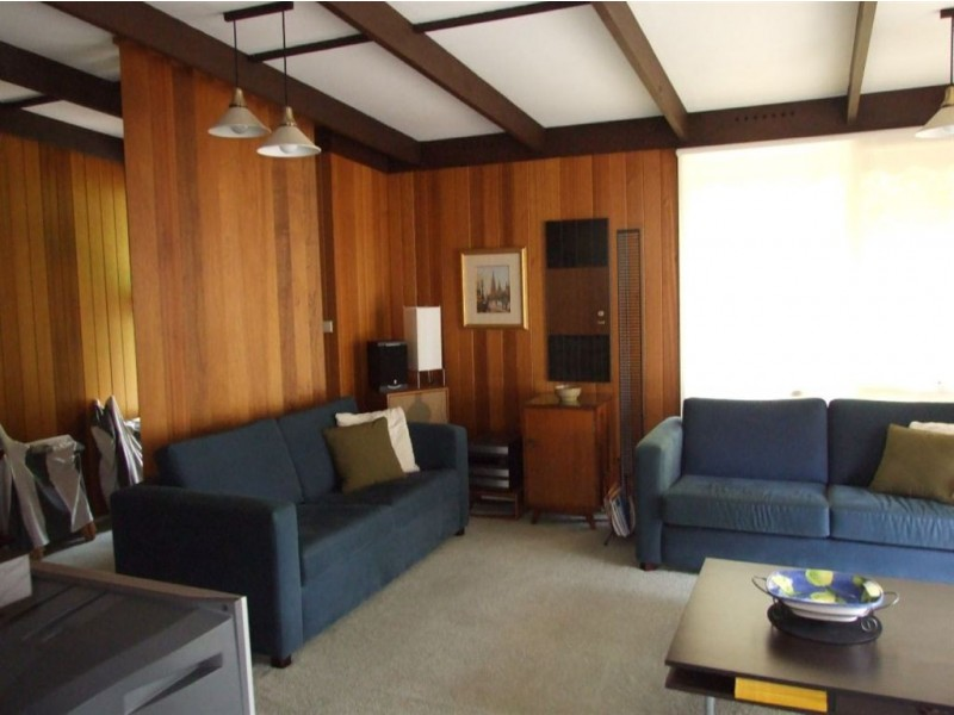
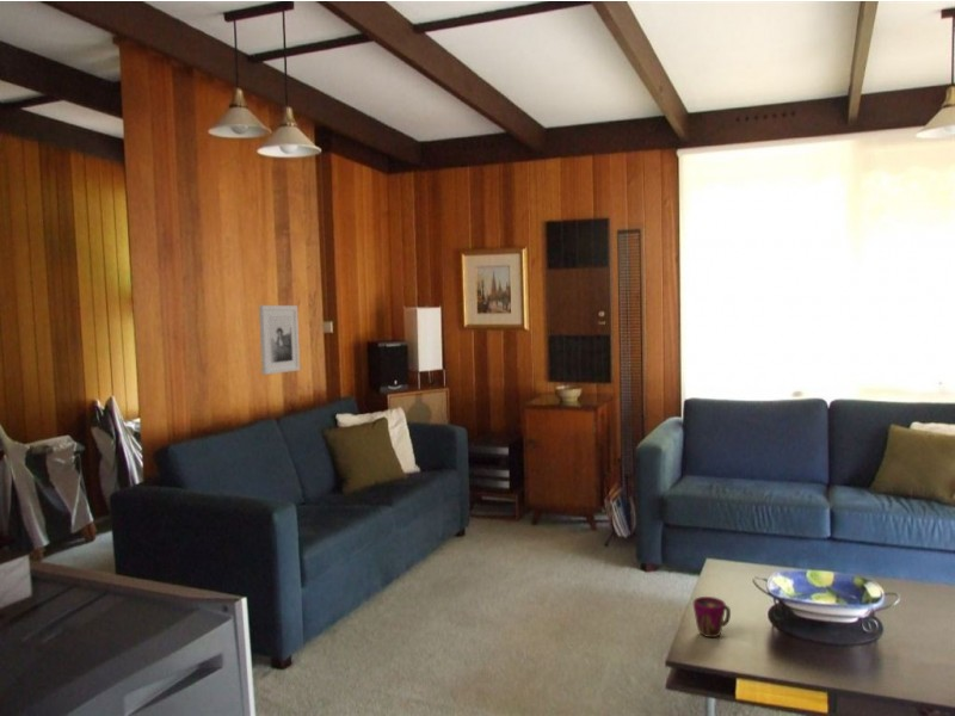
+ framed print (279, 339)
+ cup (713, 617)
